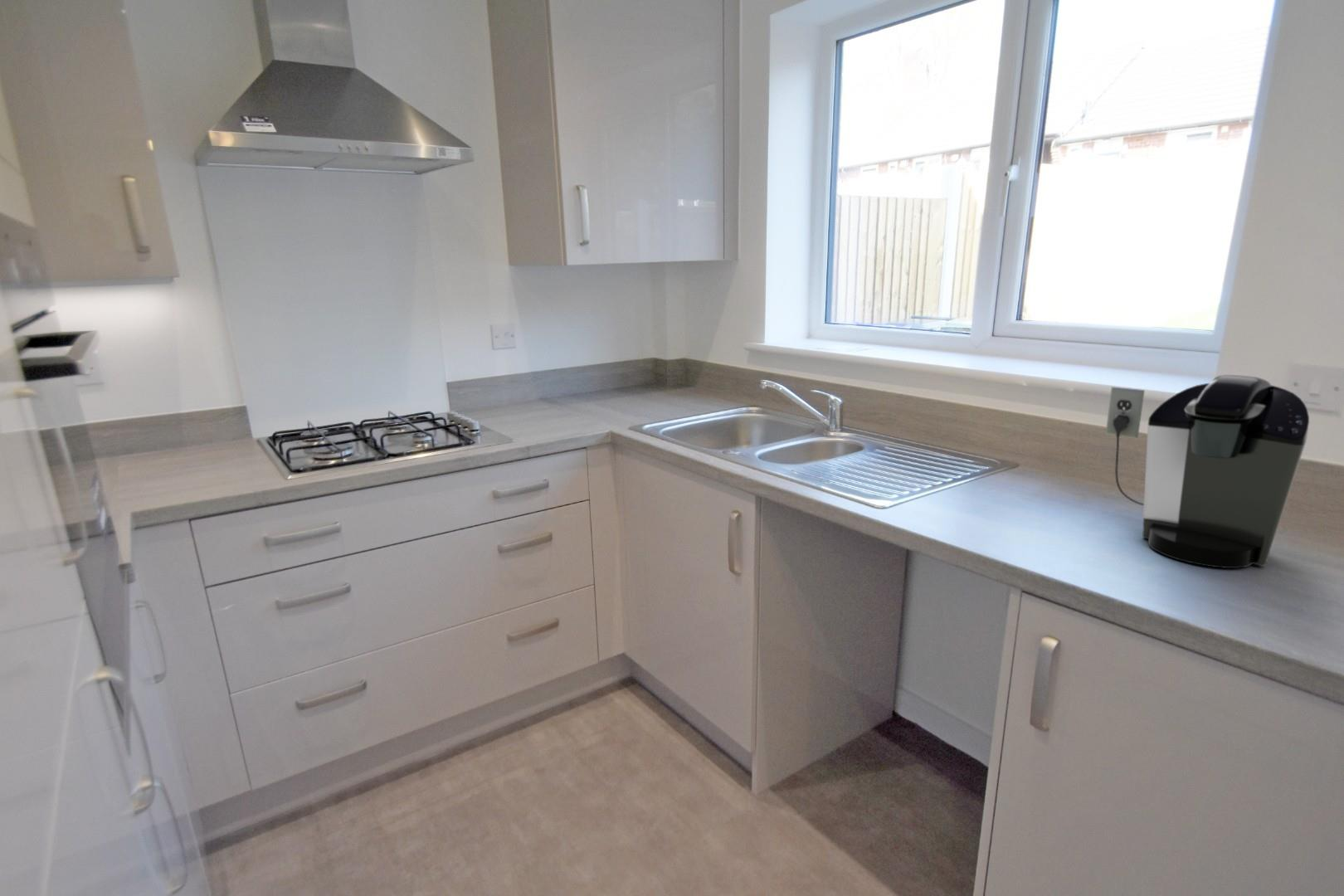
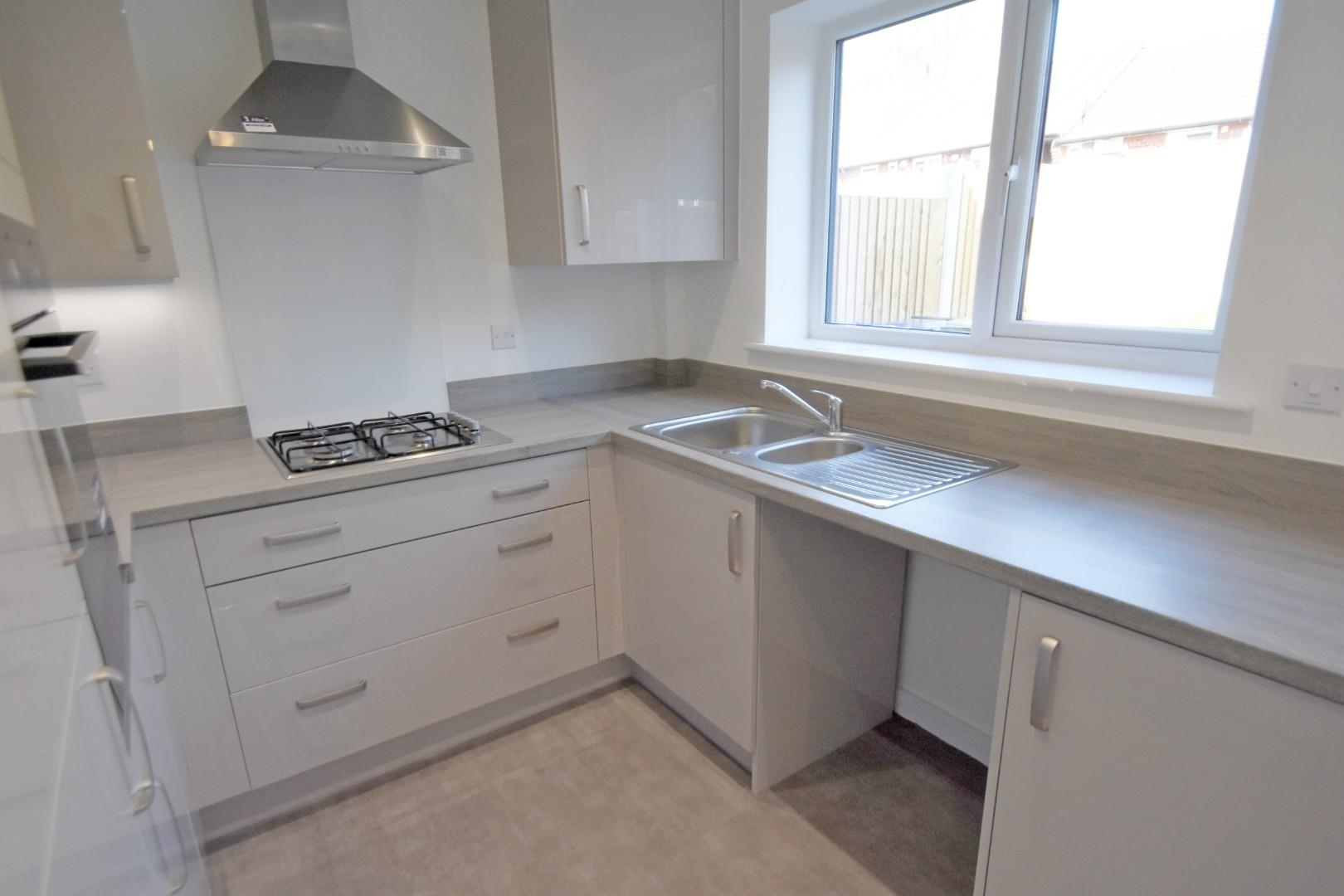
- coffee maker (1181, 457)
